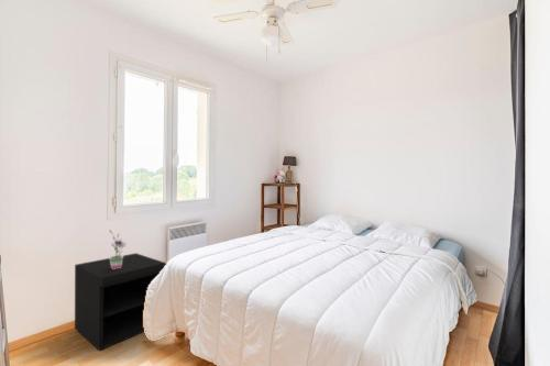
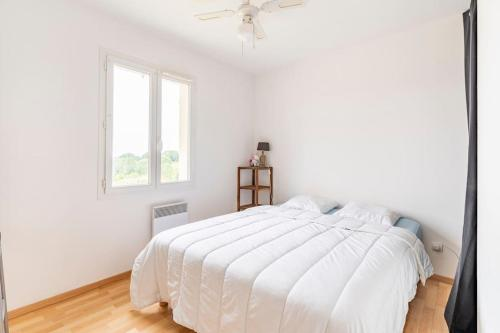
- nightstand (121, 295)
- potted plant (119, 247)
